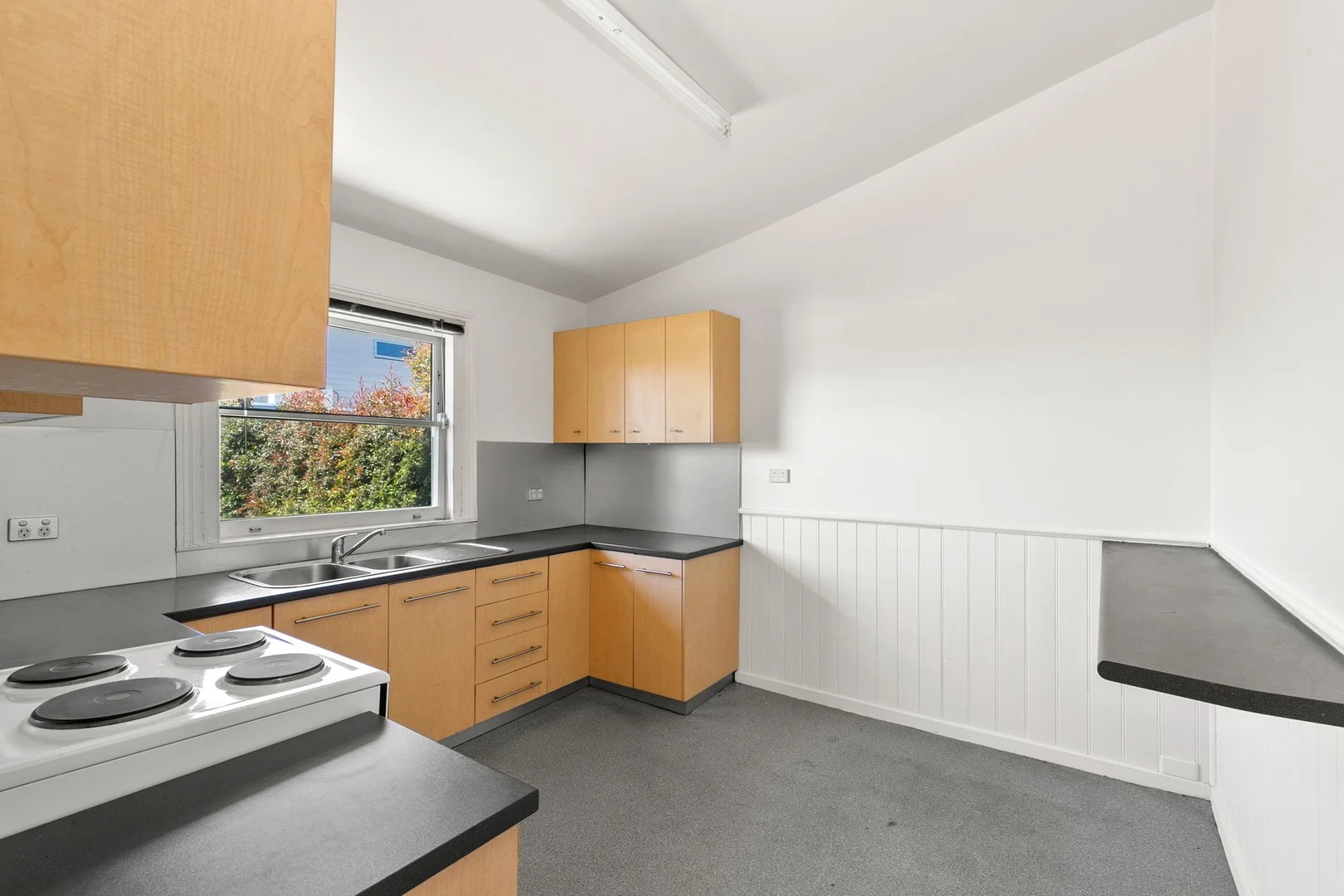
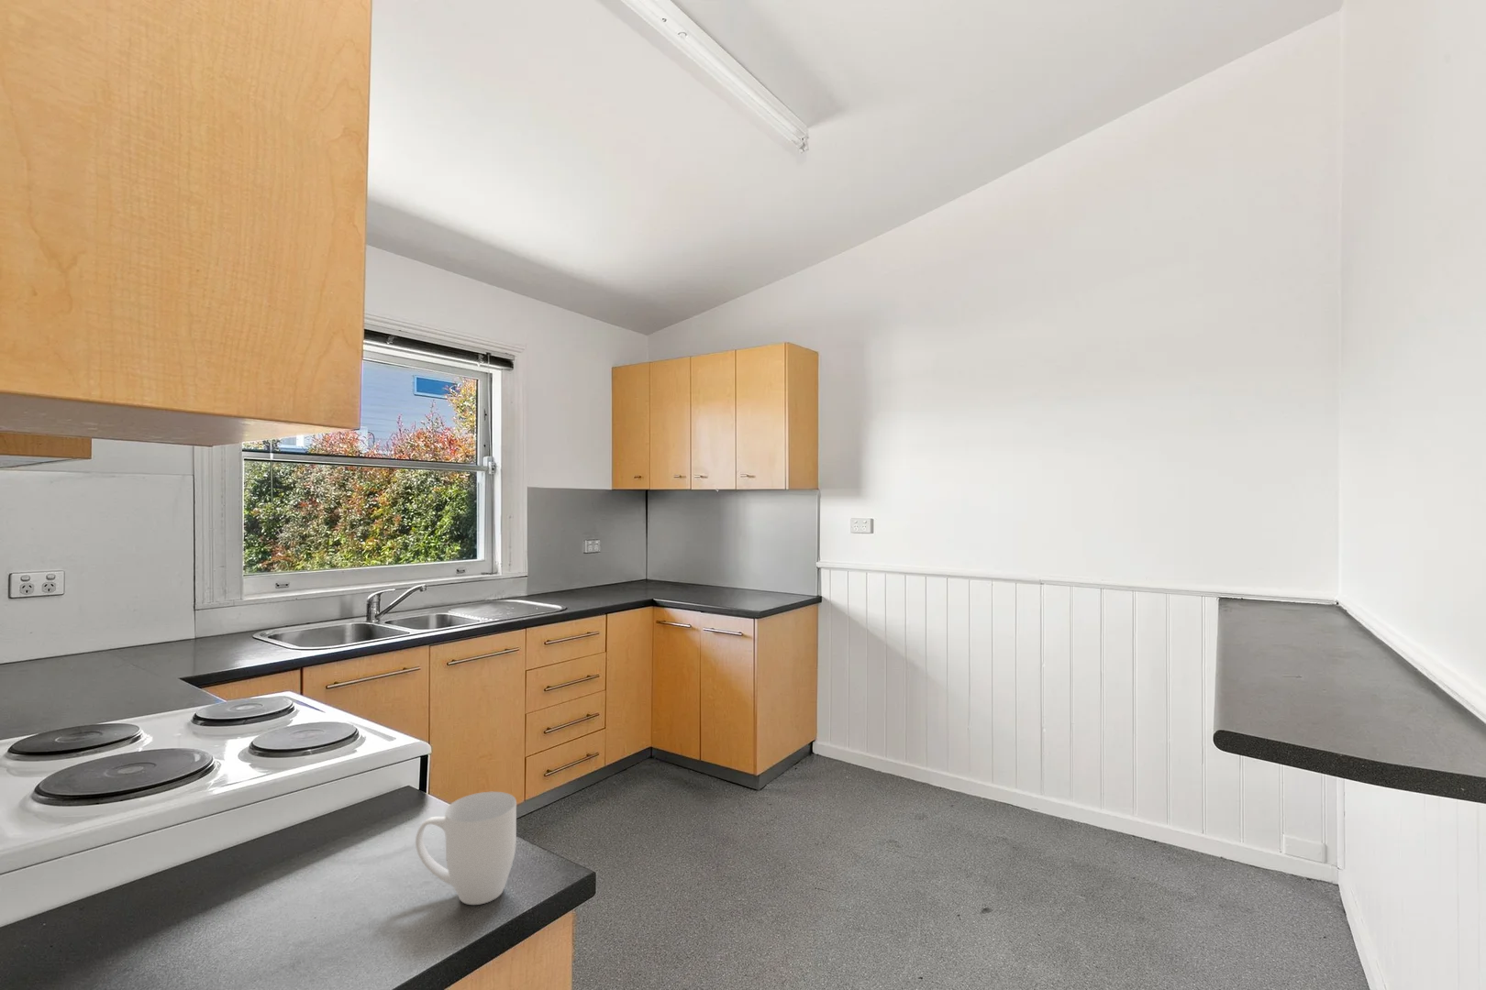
+ mug (465, 849)
